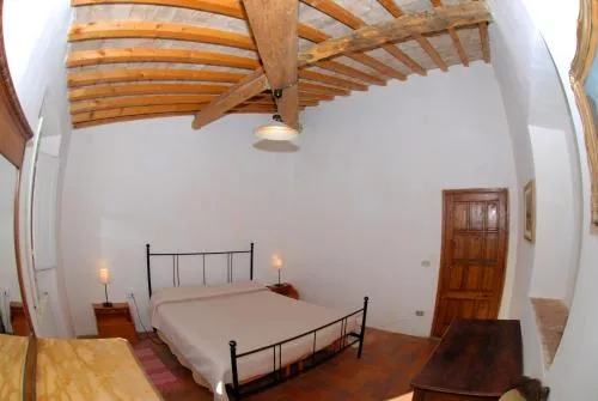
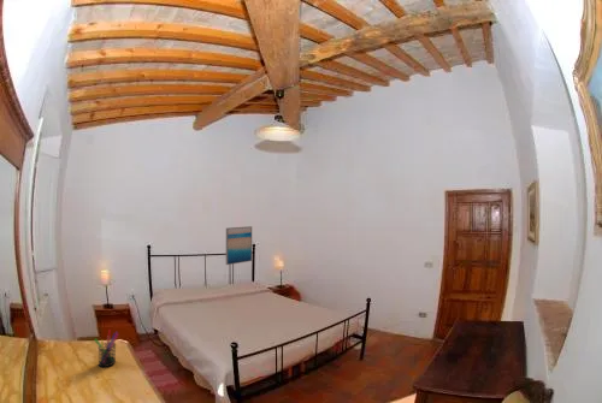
+ wall art (238, 244)
+ pen holder (105, 346)
